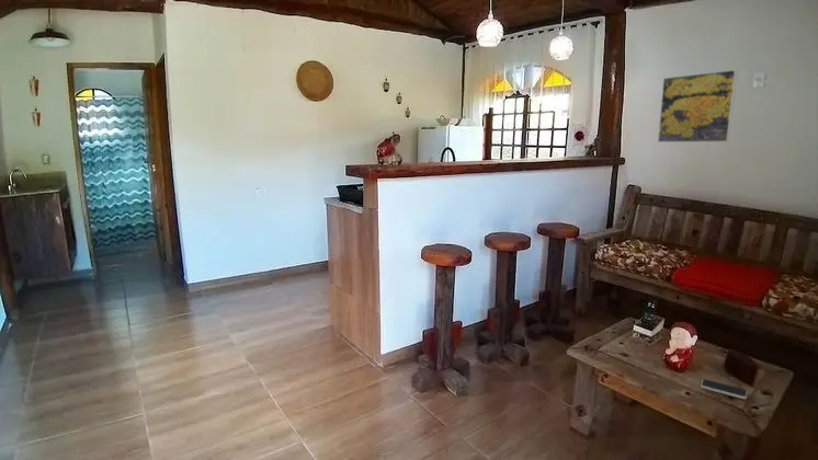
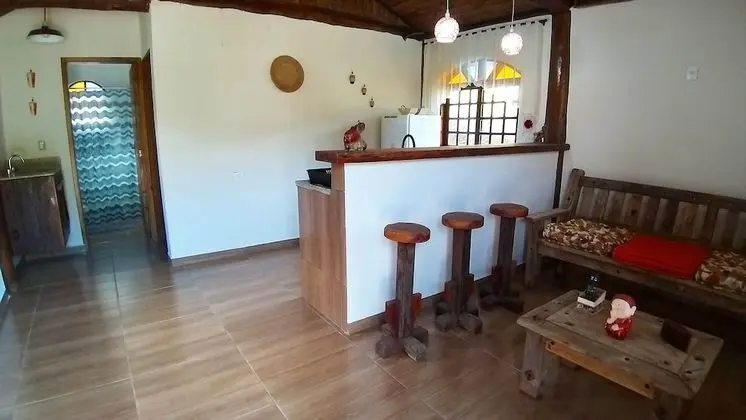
- smartphone (723, 388)
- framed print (694, 108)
